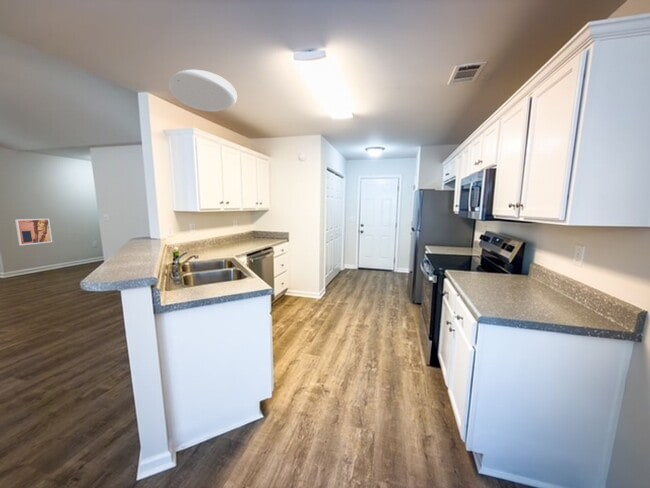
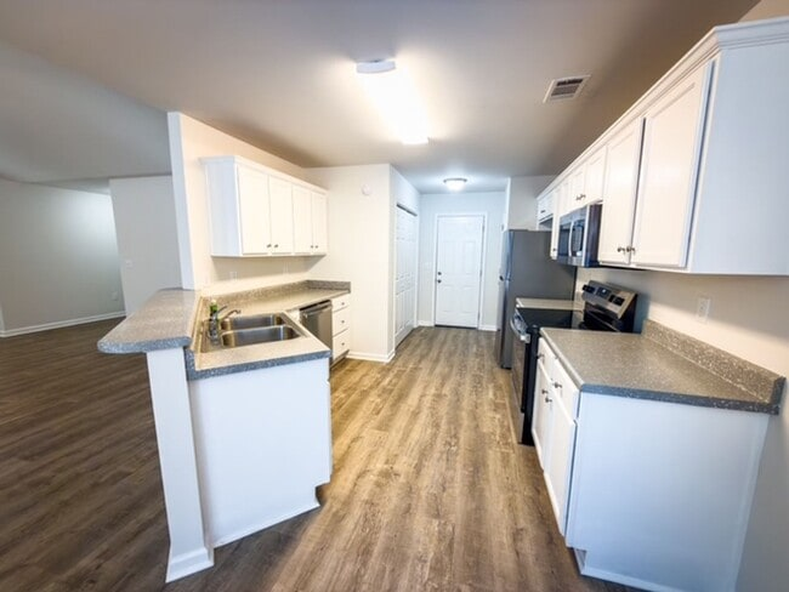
- wall art (34, 231)
- ceiling light (204, 92)
